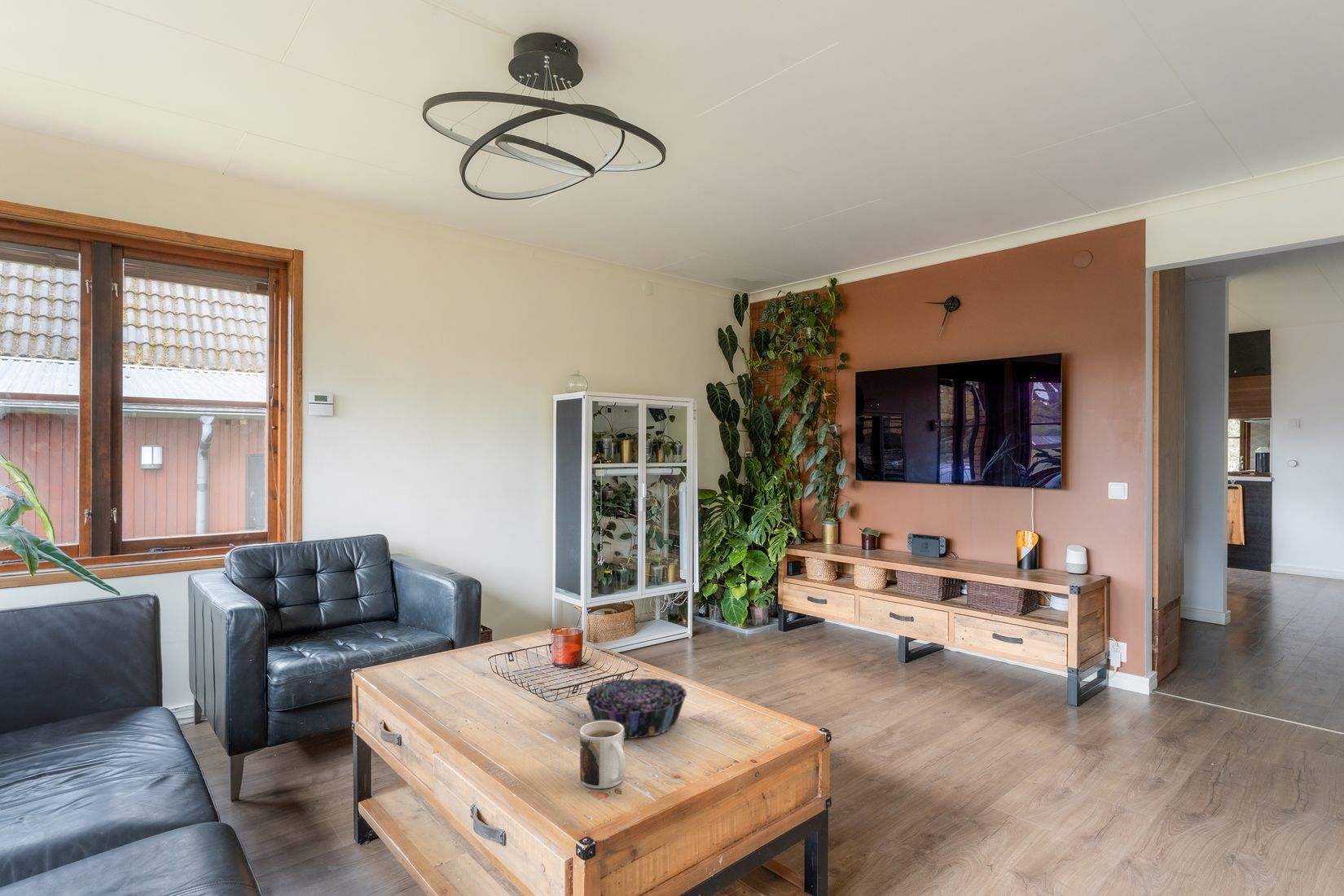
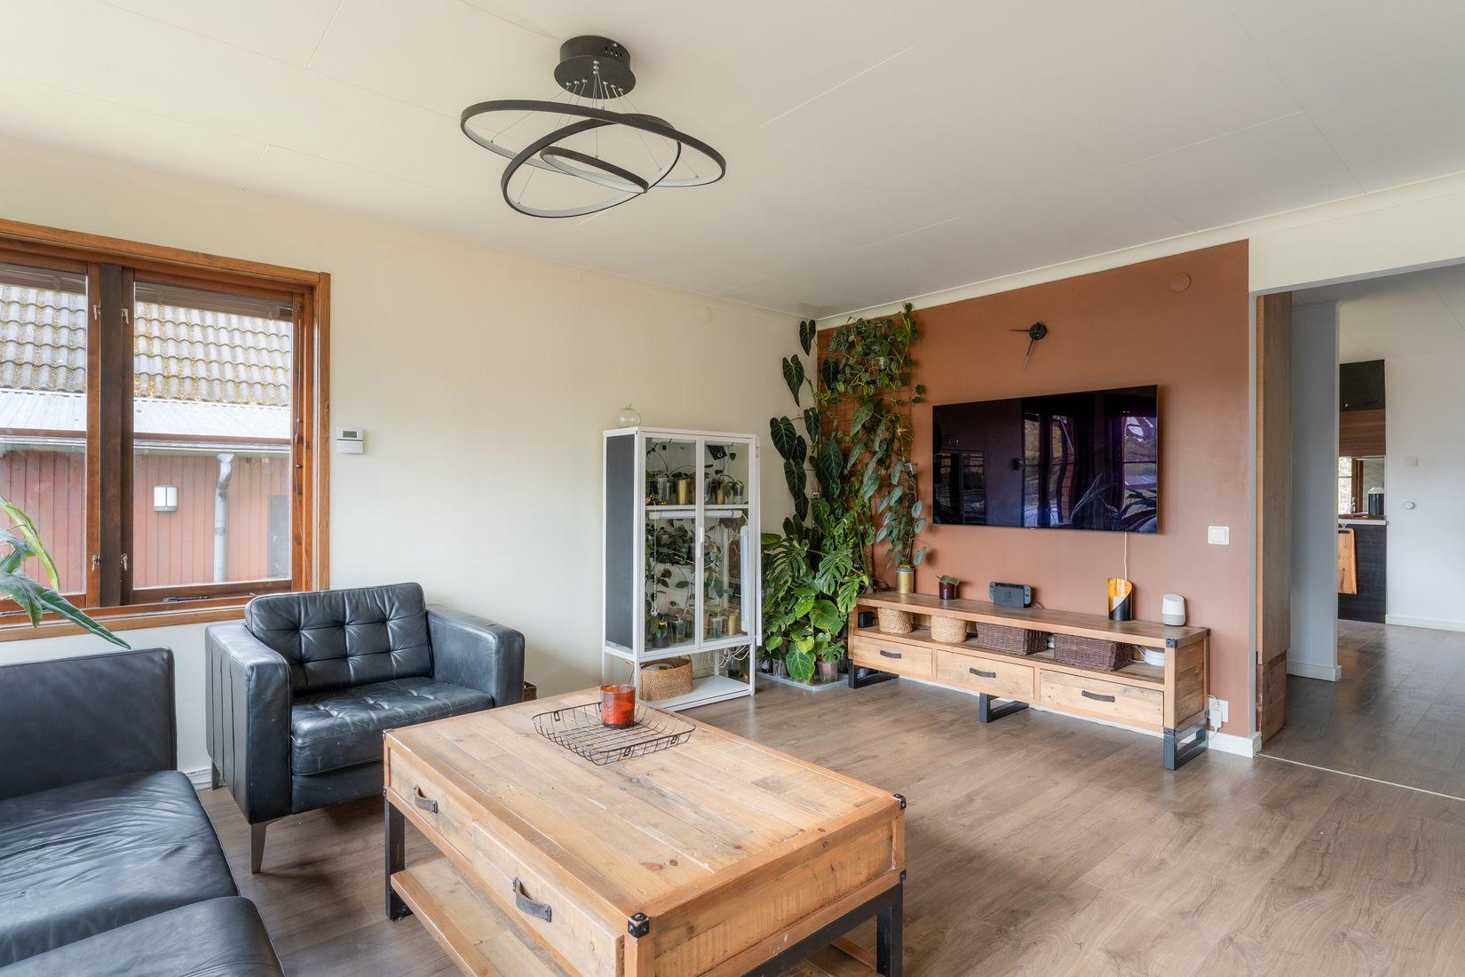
- decorative bowl (636, 708)
- mug (603, 755)
